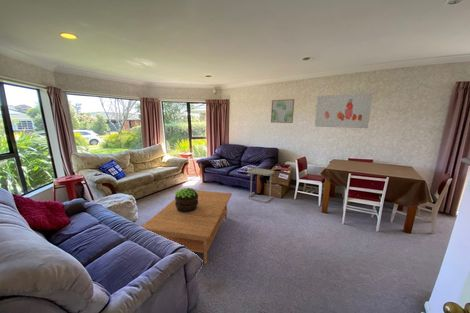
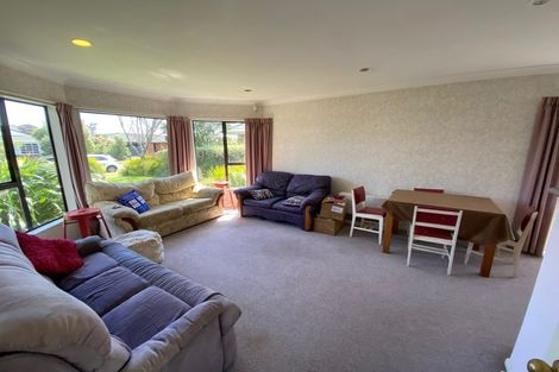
- wall art (282, 111)
- potted plant (186, 198)
- wall art (341, 111)
- side table (251, 184)
- coffee table (195, 220)
